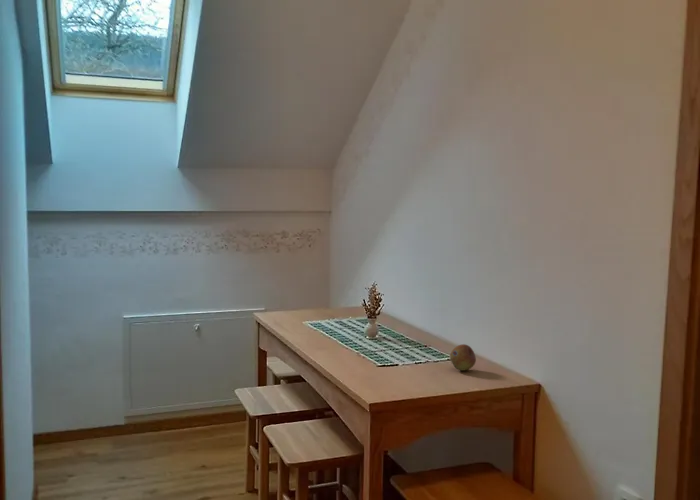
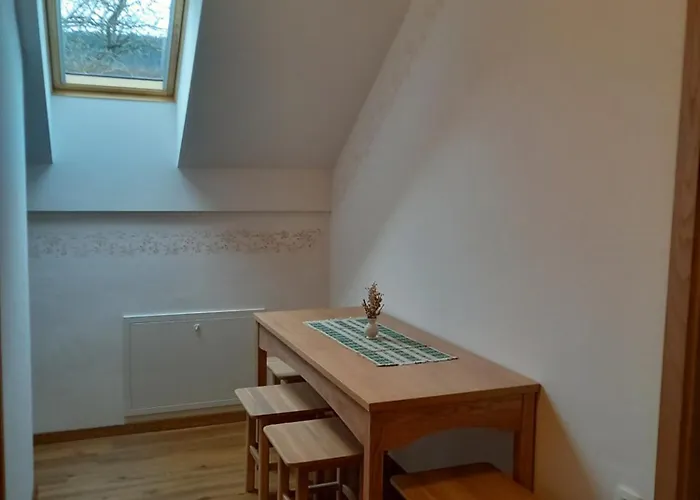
- fruit (462, 357)
